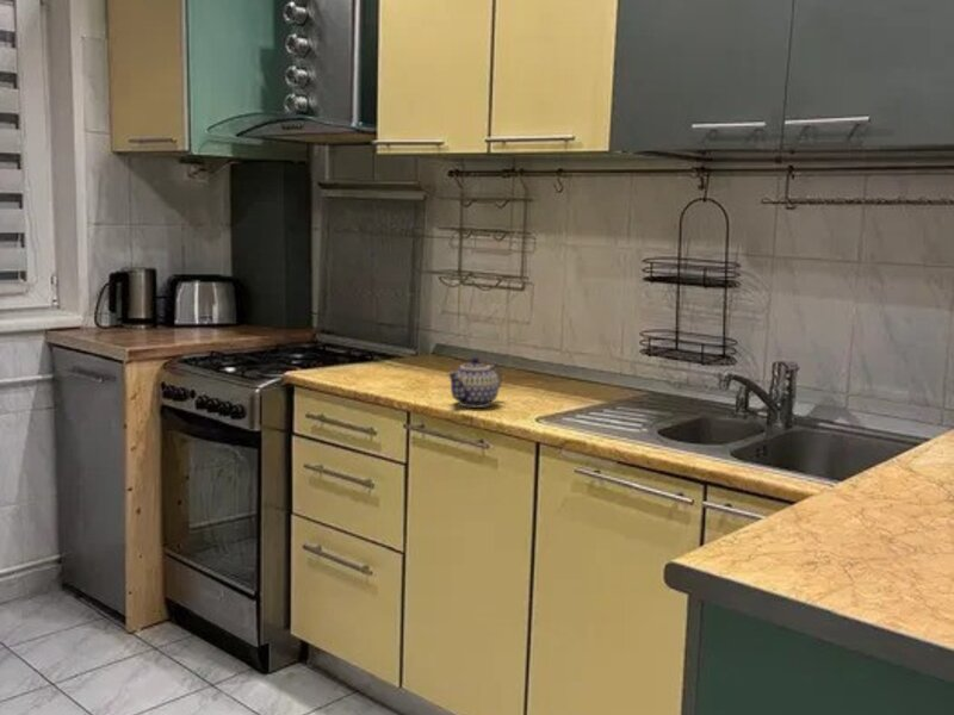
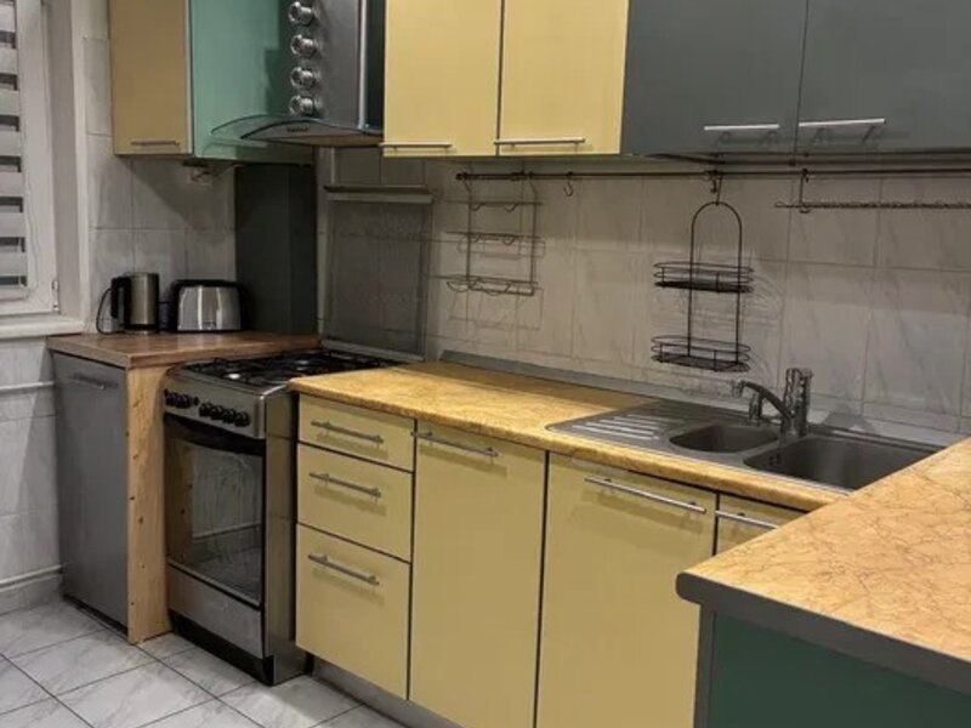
- teapot (475, 380)
